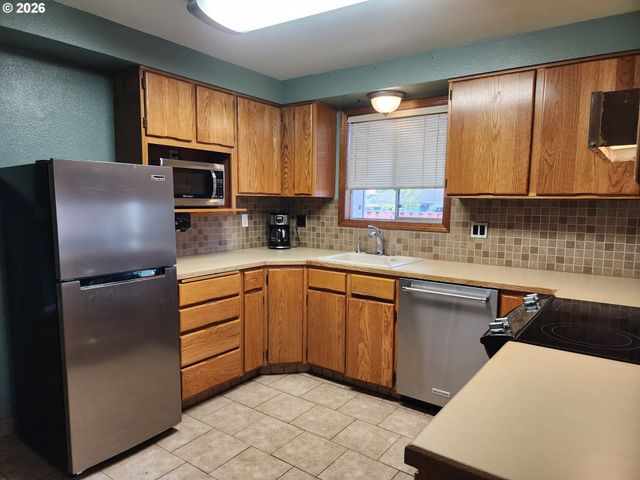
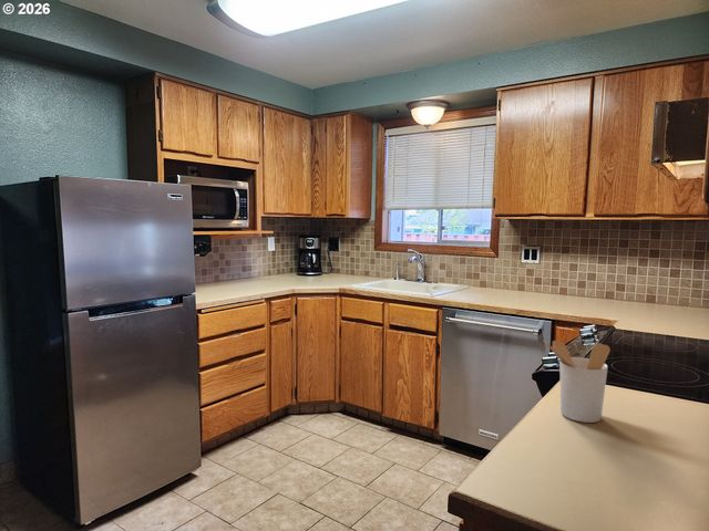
+ utensil holder (573, 377)
